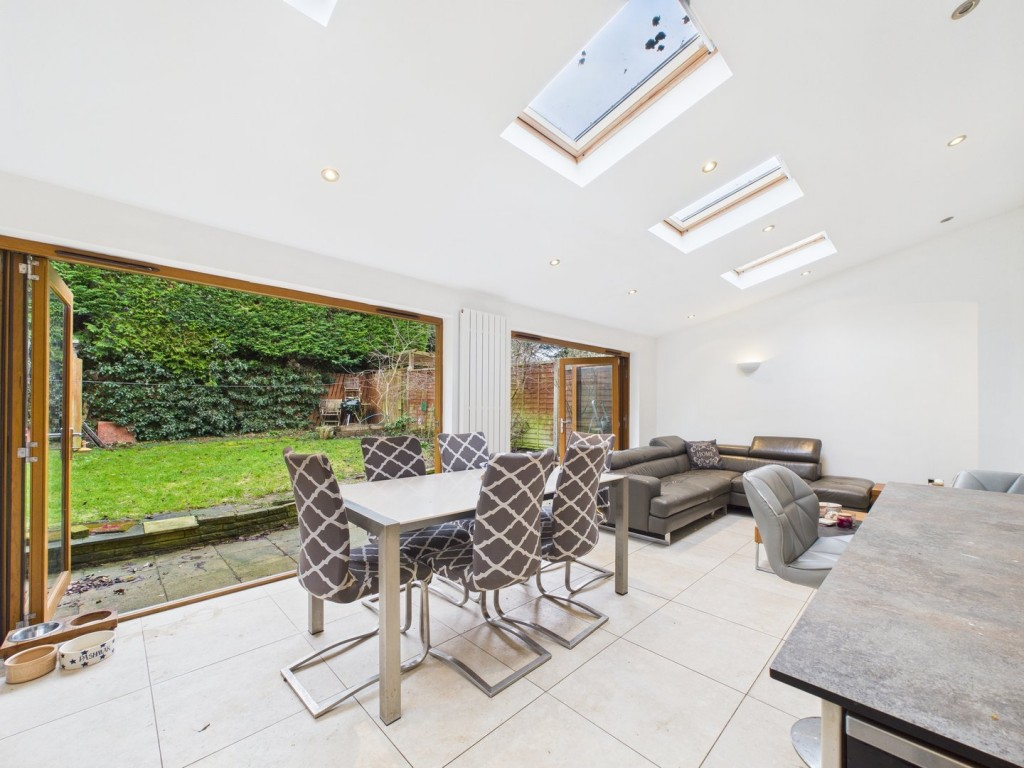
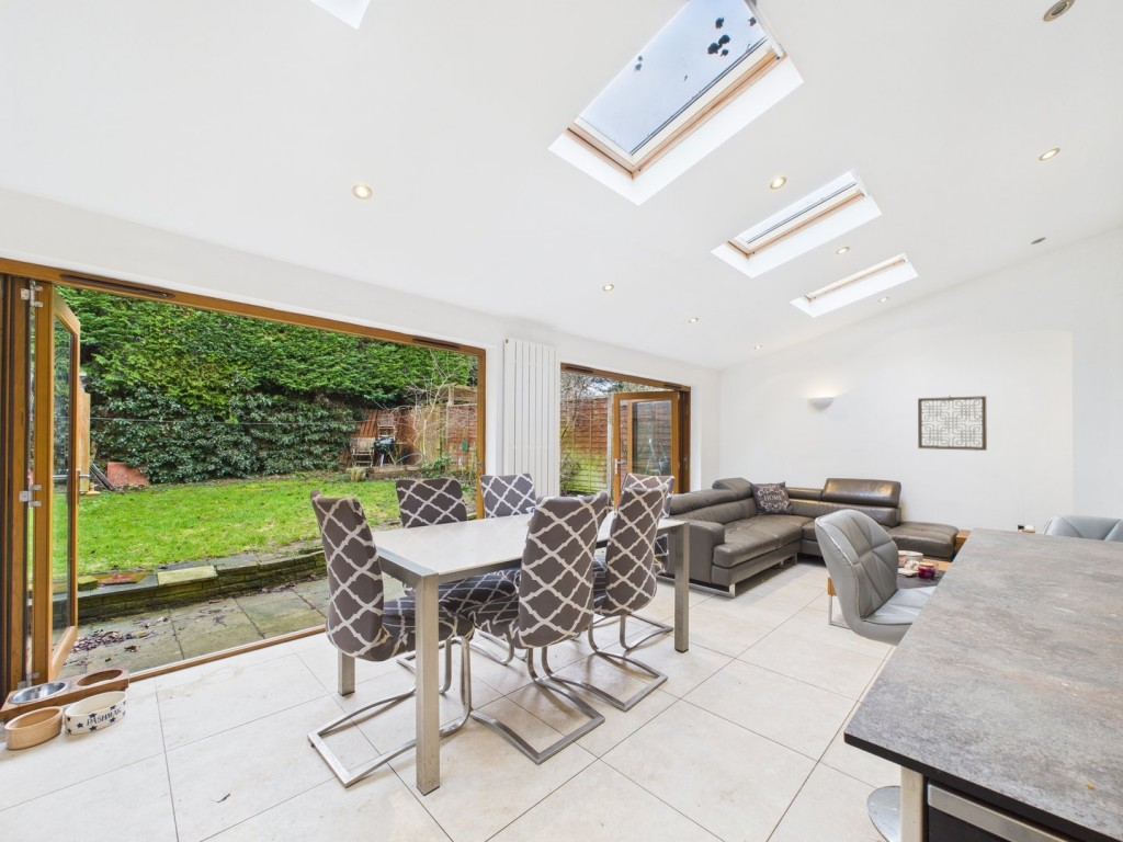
+ wall art (951, 421)
